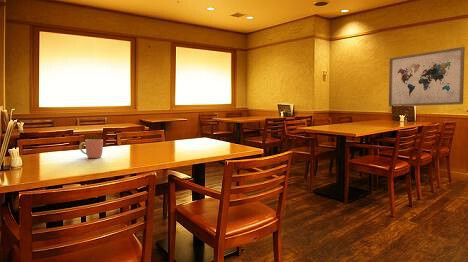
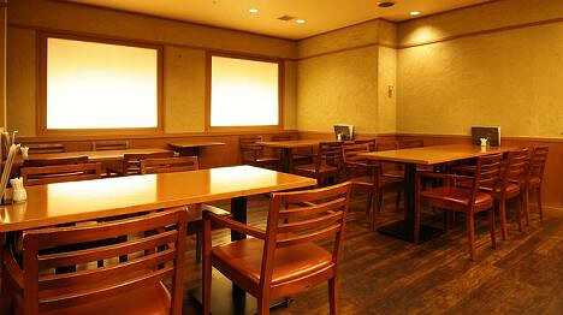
- cup (91, 148)
- wall art (423, 79)
